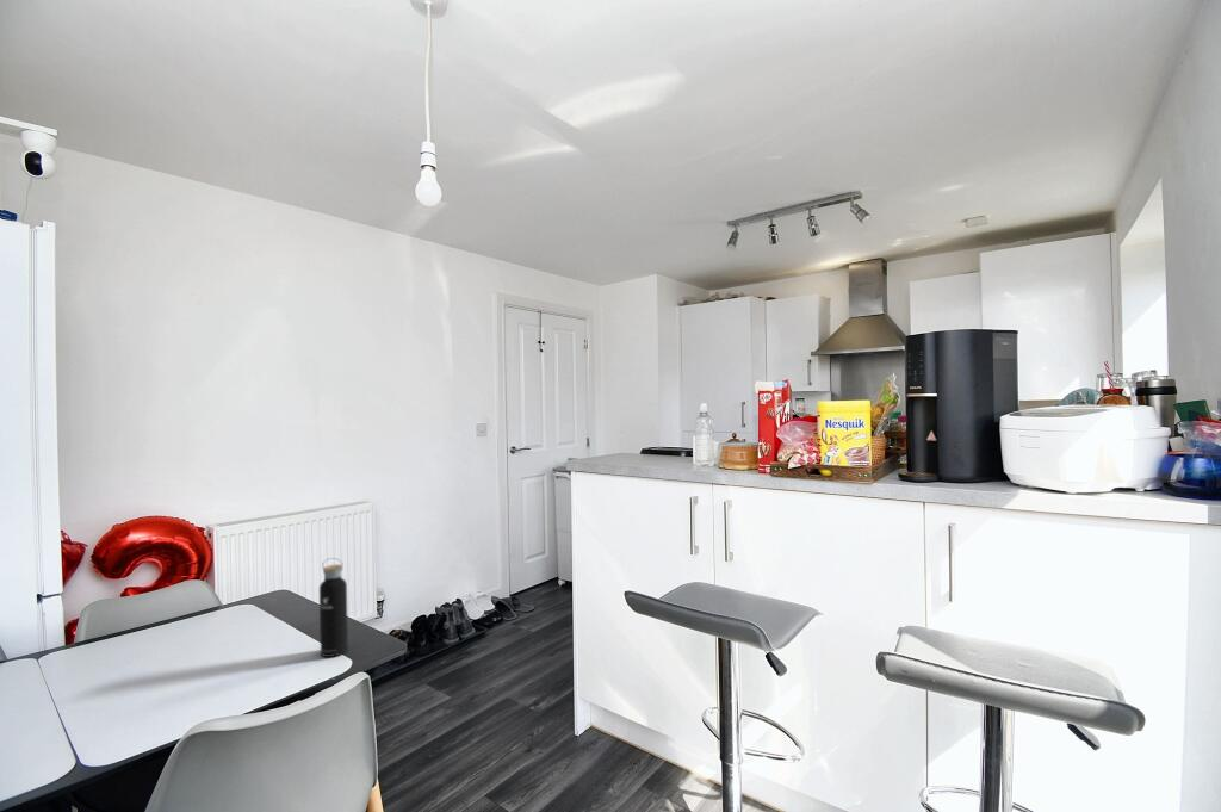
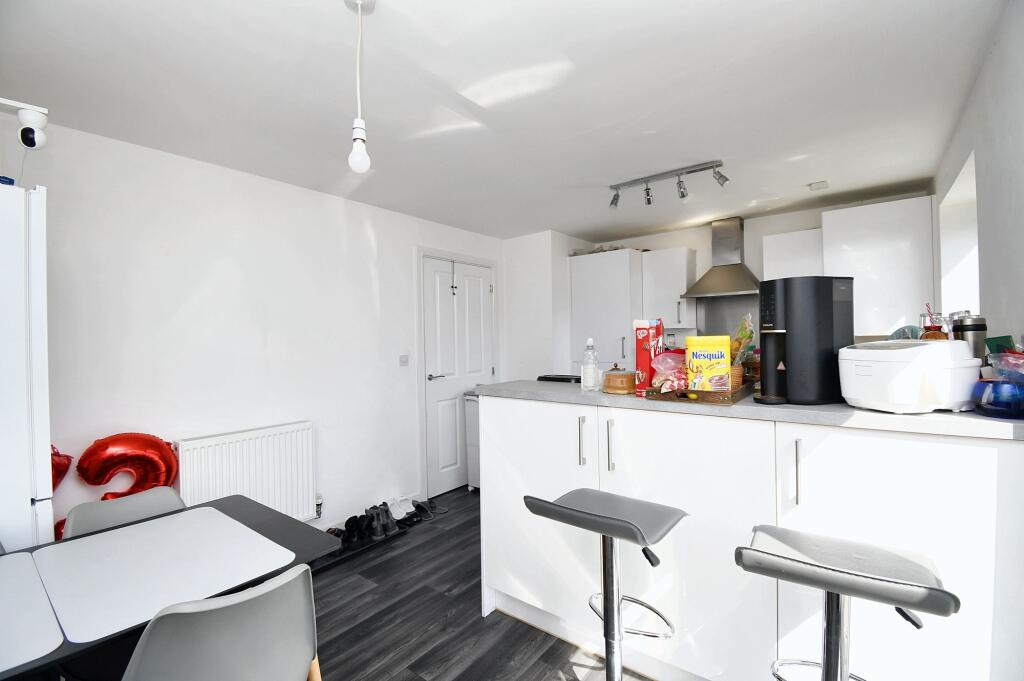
- water bottle (333, 605)
